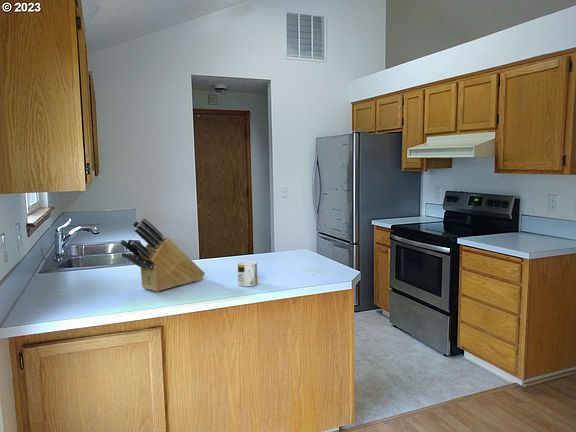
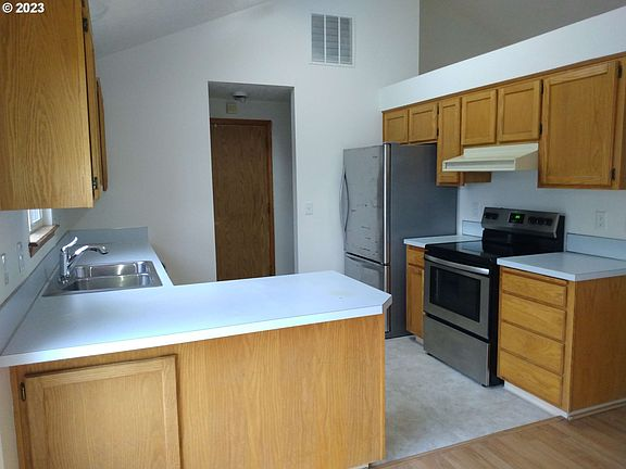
- knife block (163, 251)
- mug (248, 274)
